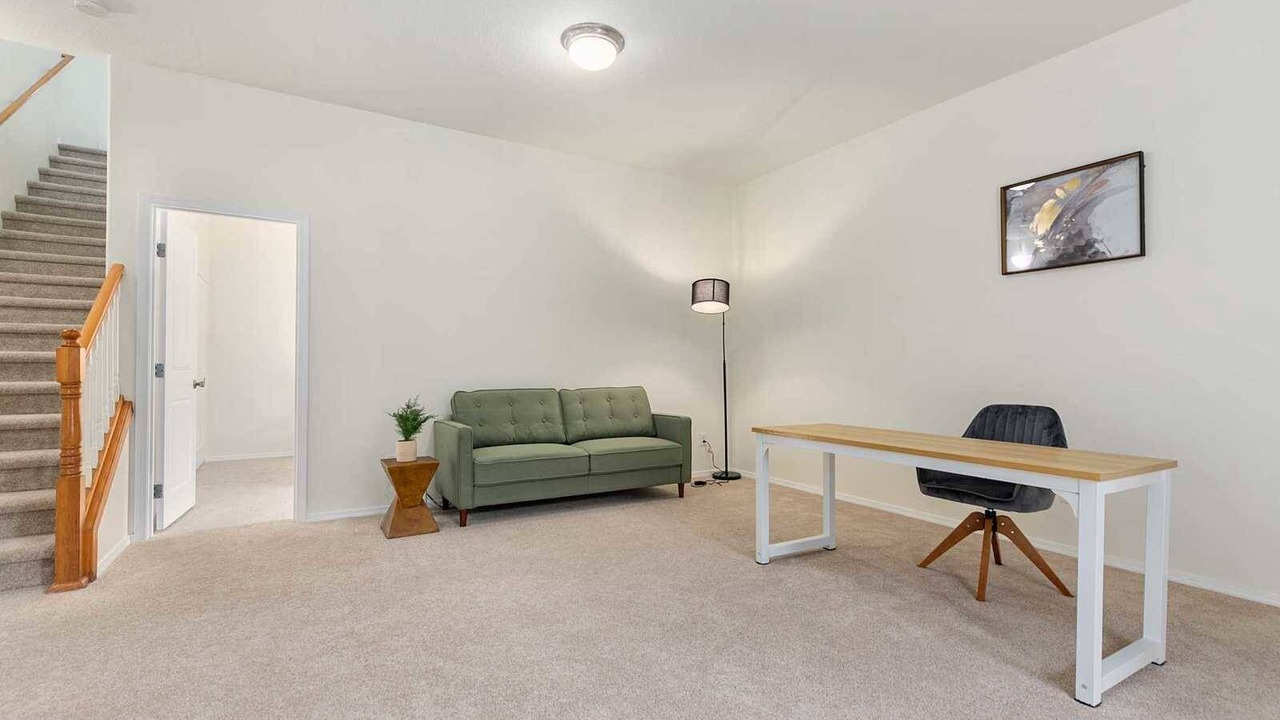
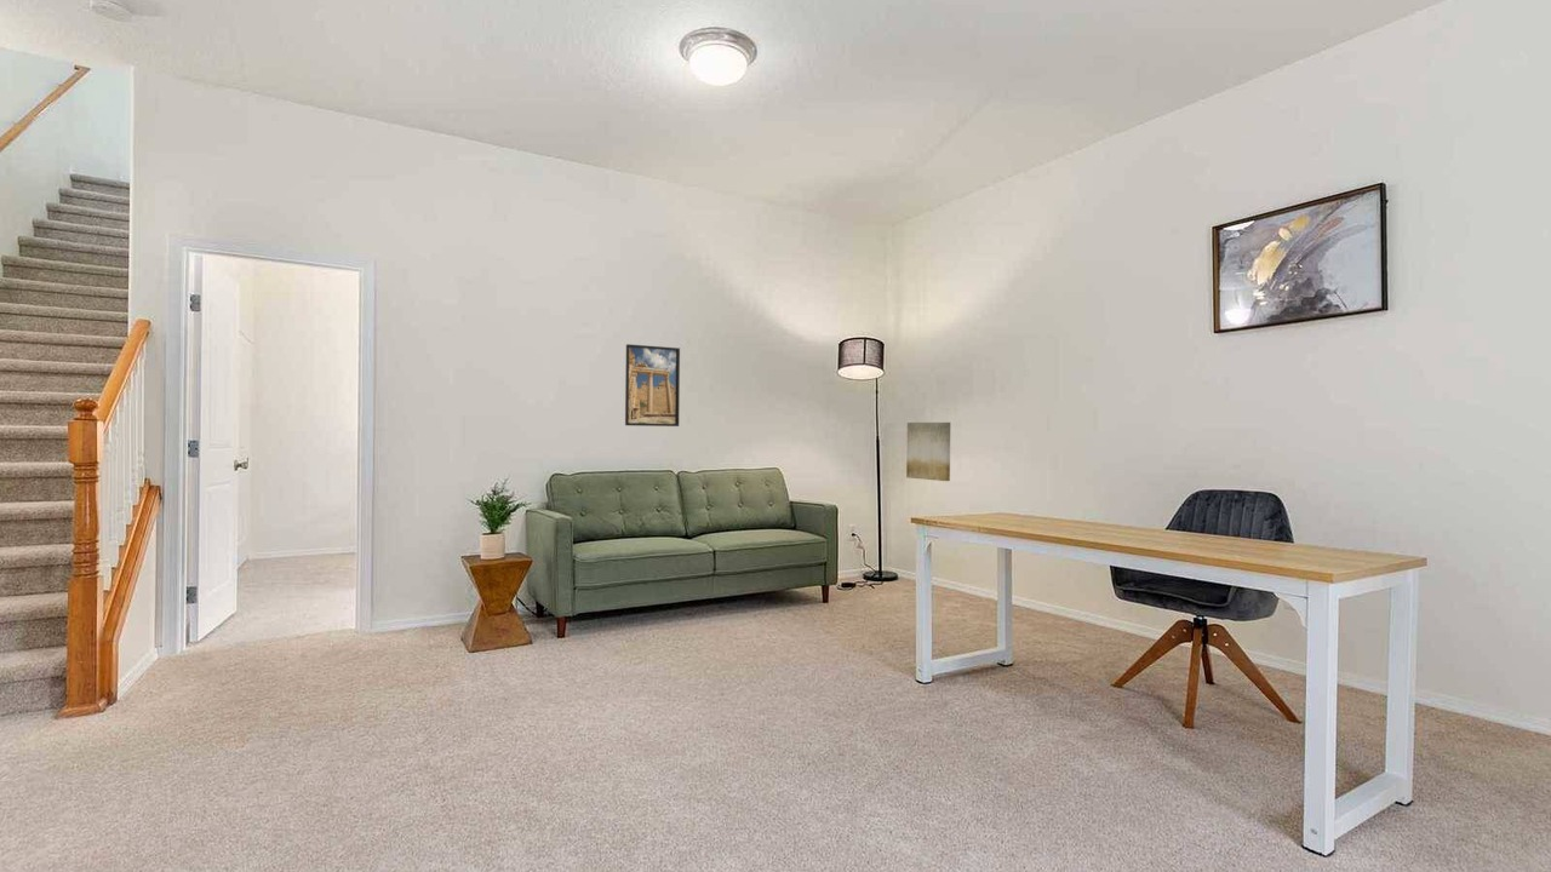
+ wall art (927, 451)
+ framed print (652, 385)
